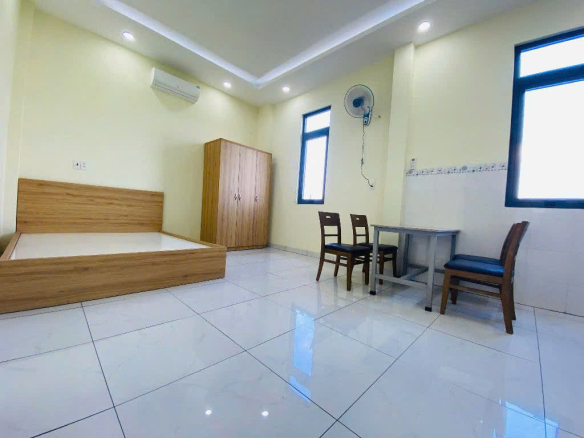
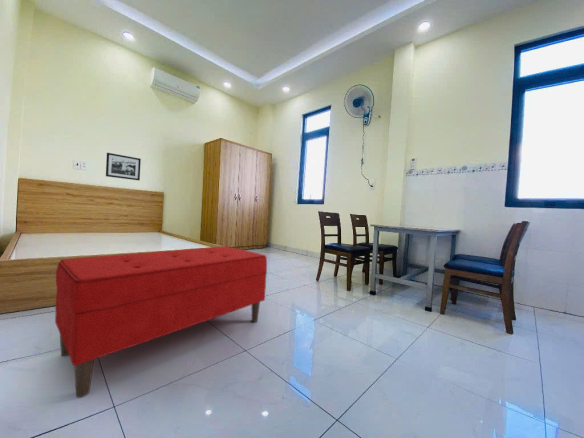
+ picture frame (123, 167)
+ bench (178, 295)
